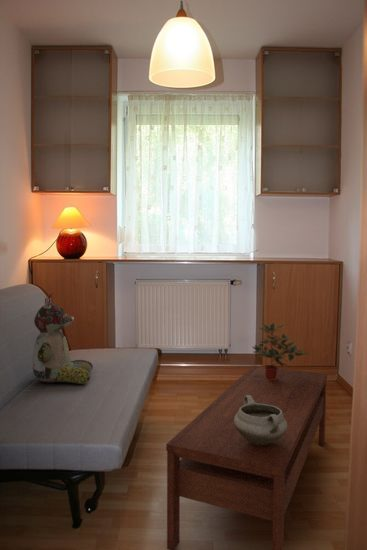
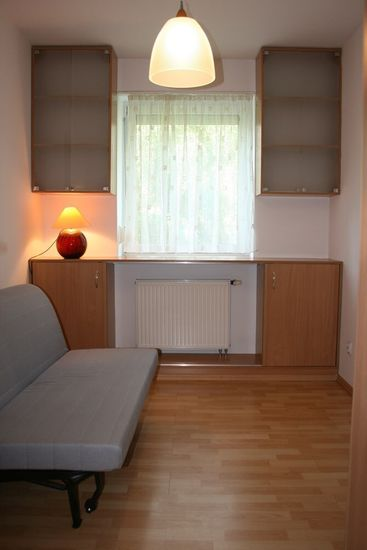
- stuffed bear (62, 337)
- coffee table (263, 446)
- ceramic bowl (260, 422)
- potted plant (279, 353)
